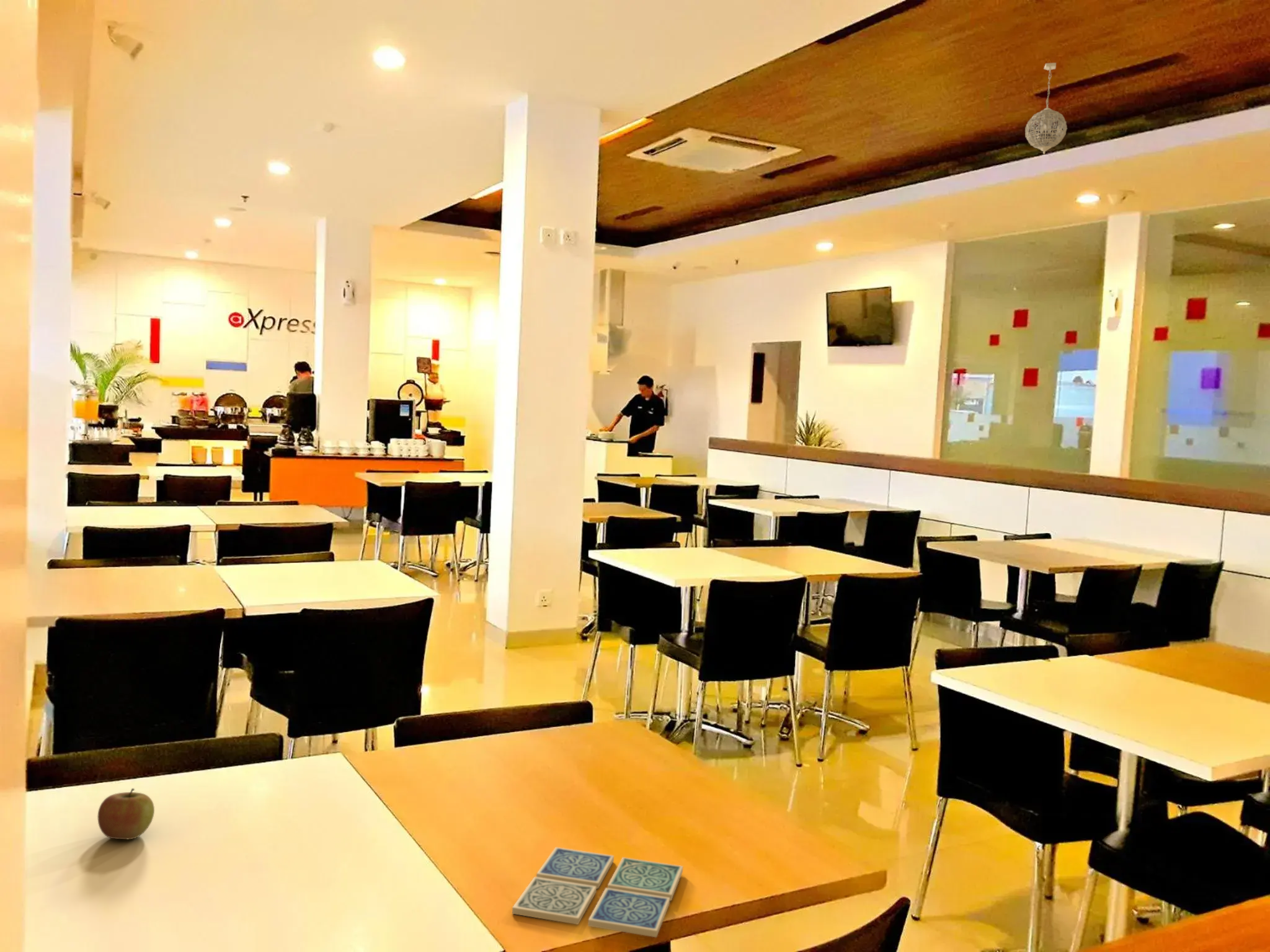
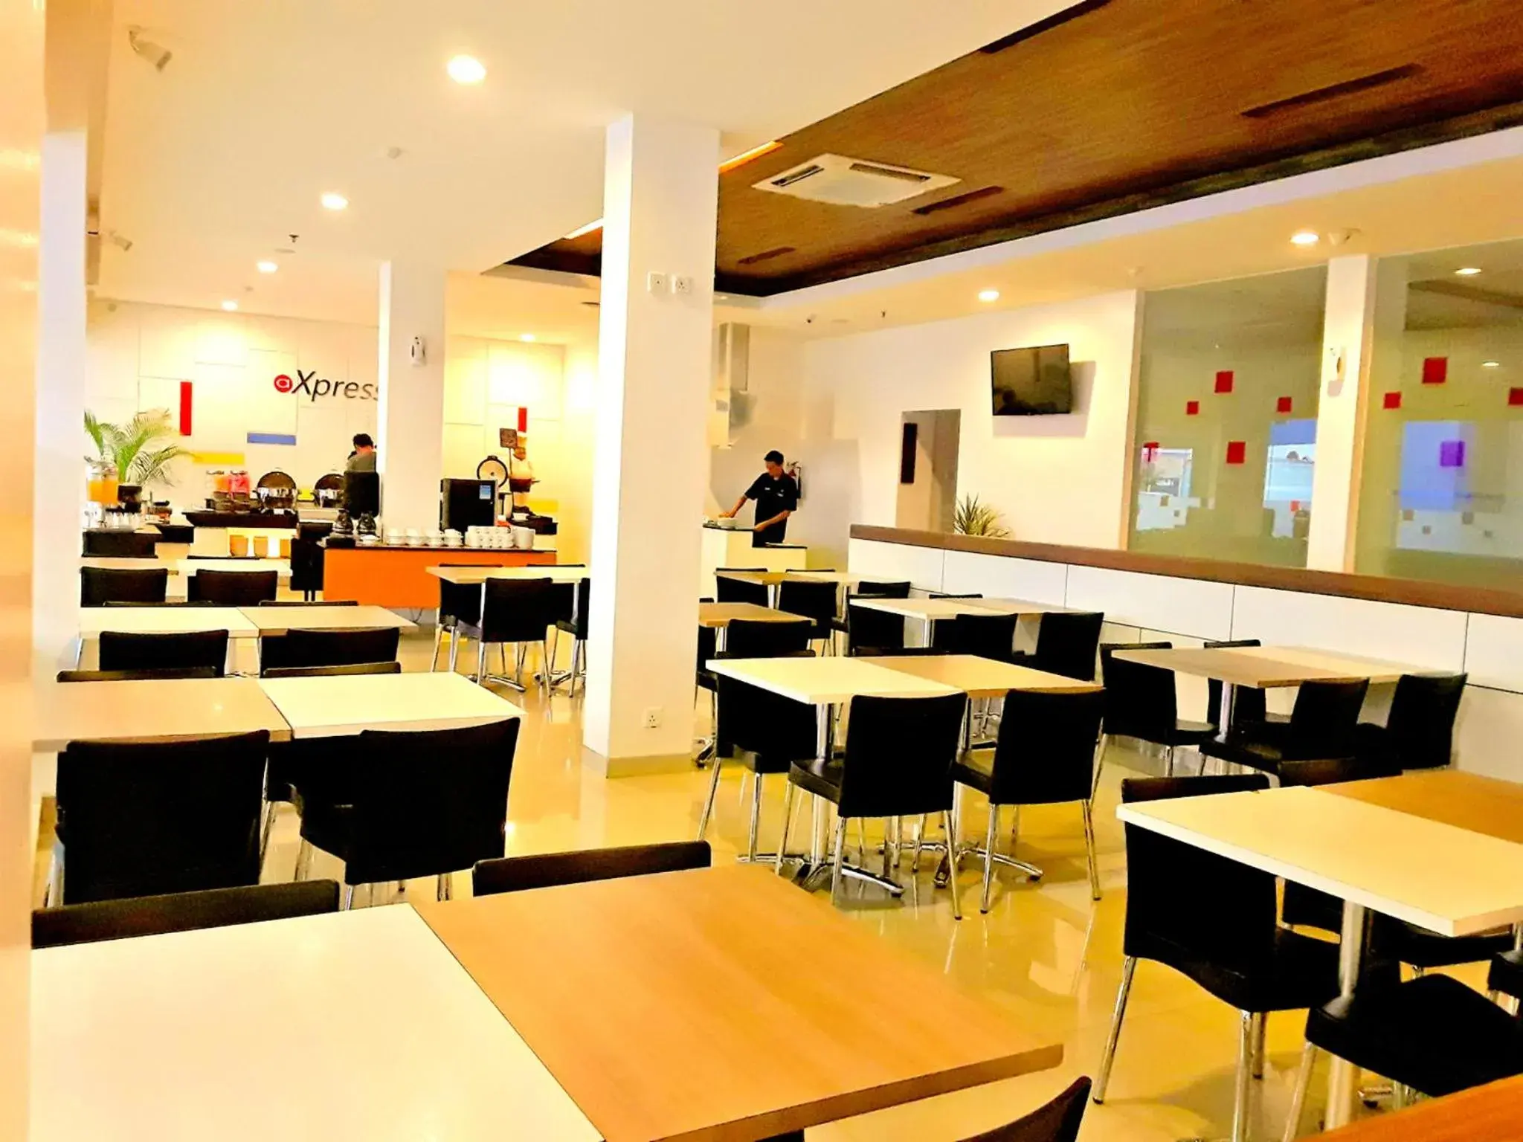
- apple (127, 811)
- drink coaster (605, 889)
- pendant light (1047, 110)
